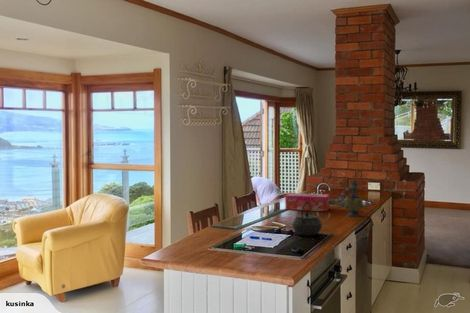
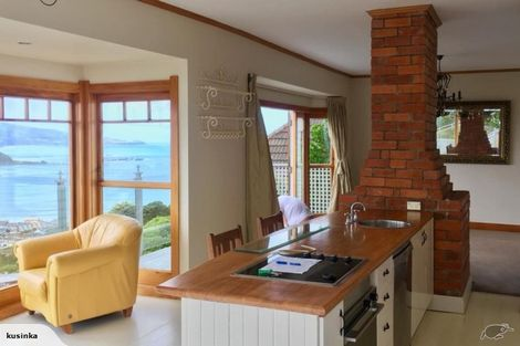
- kettle (307, 217)
- tissue box (308, 201)
- teapot (359, 198)
